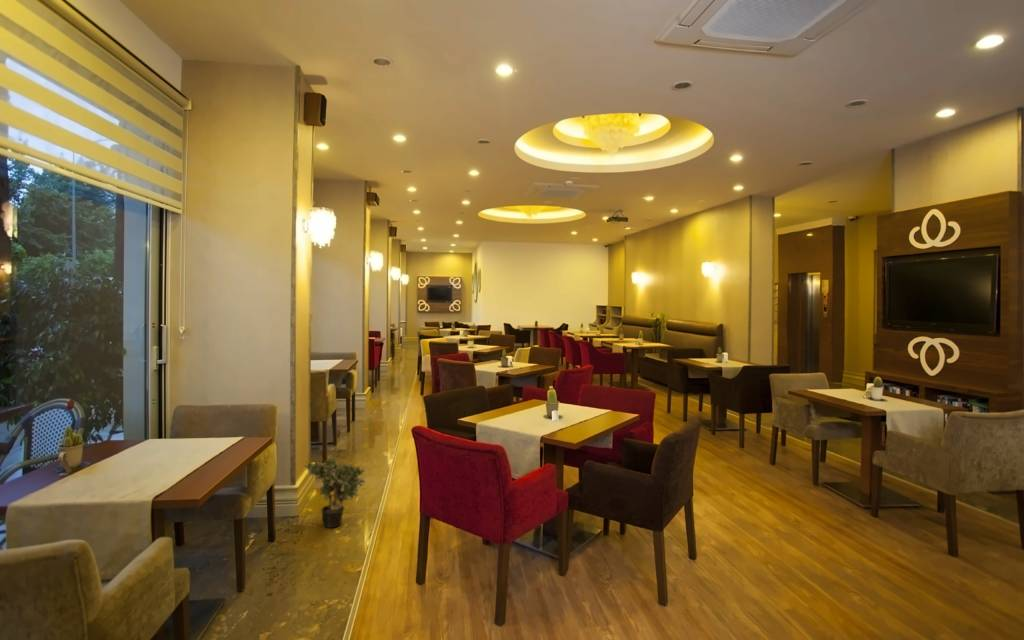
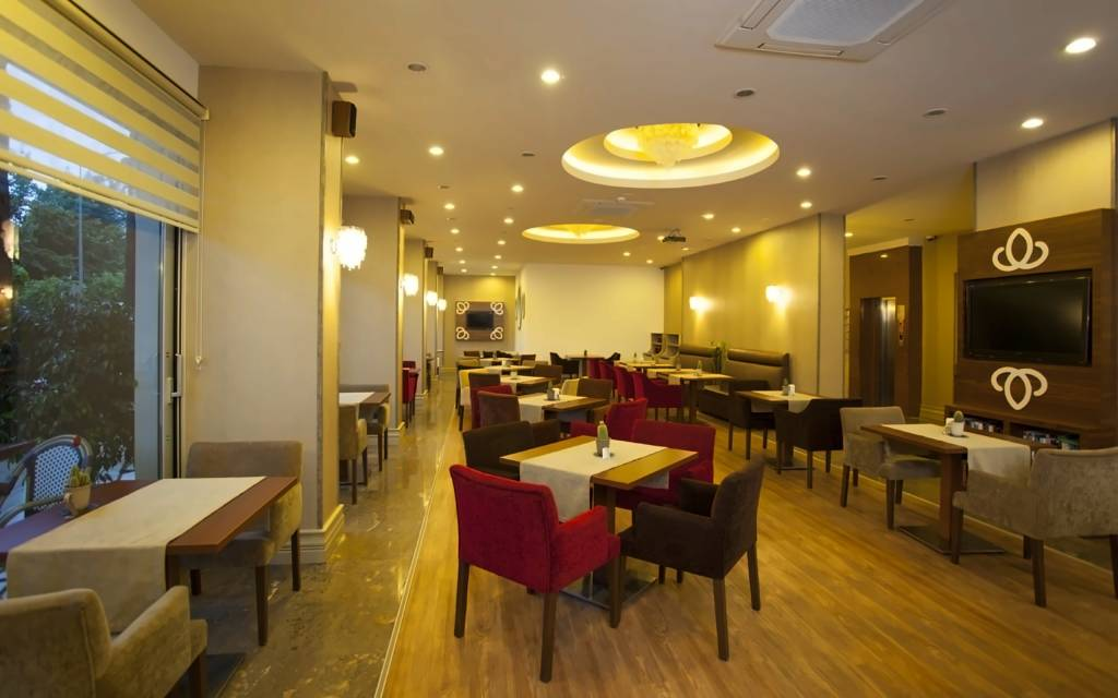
- potted plant (334, 491)
